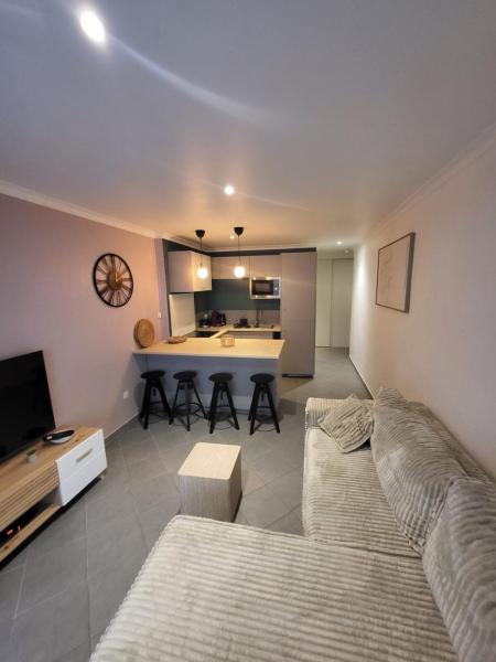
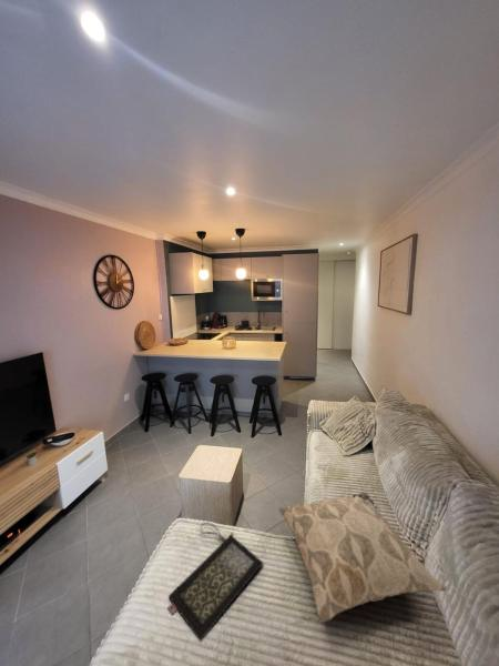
+ decorative pillow (348, 542)
+ clutch bag (220, 573)
